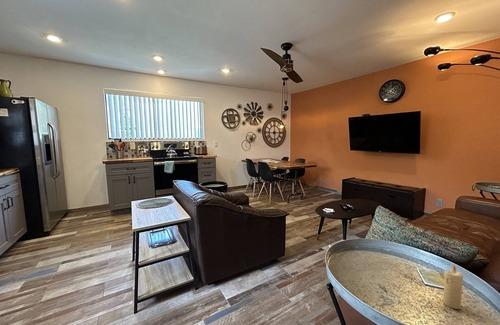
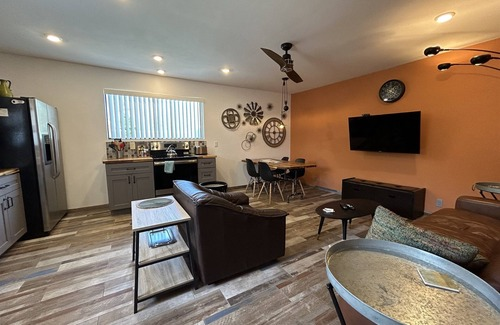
- candle (452, 284)
